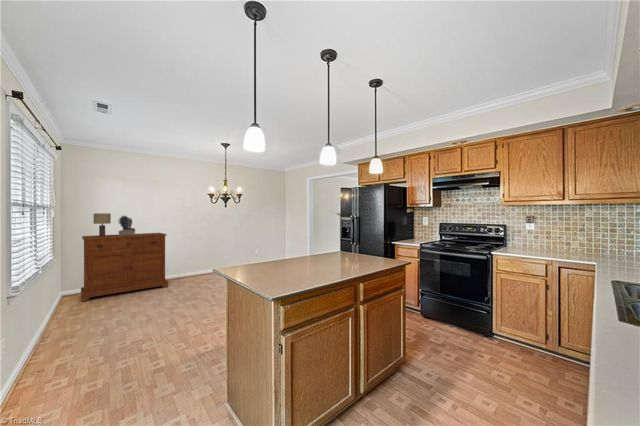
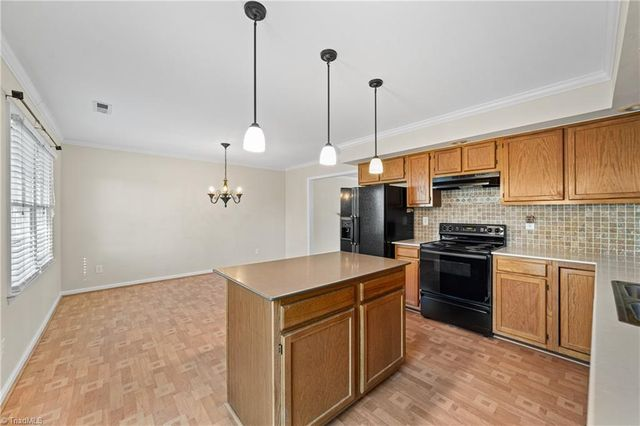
- sideboard (126, 262)
- sculpture bust (126, 224)
- lamp (102, 224)
